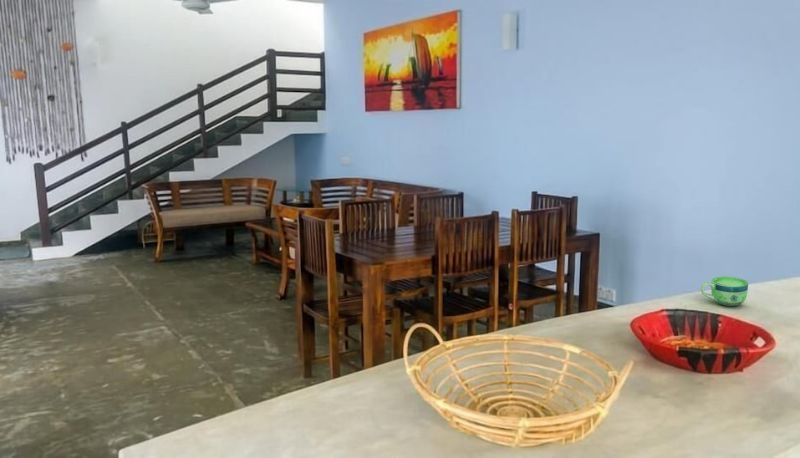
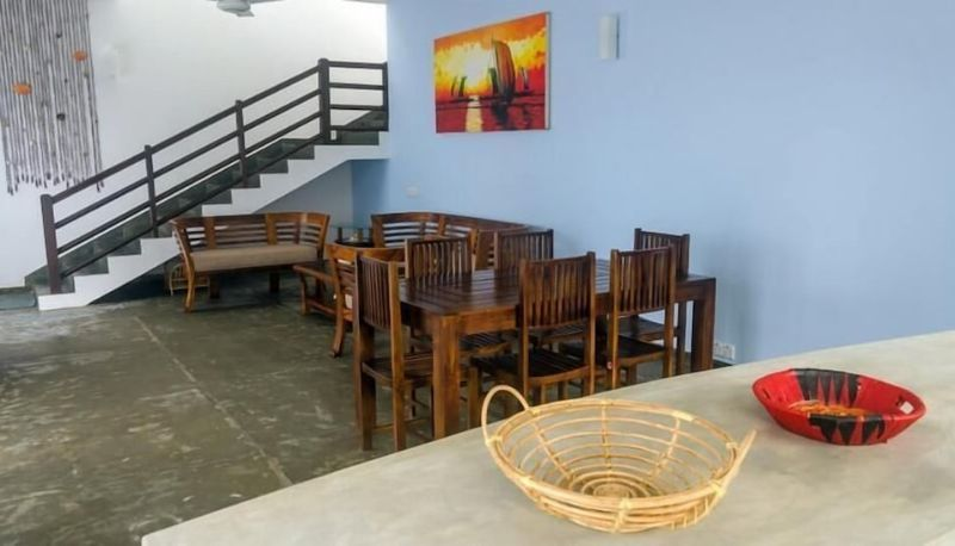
- cup (724, 292)
